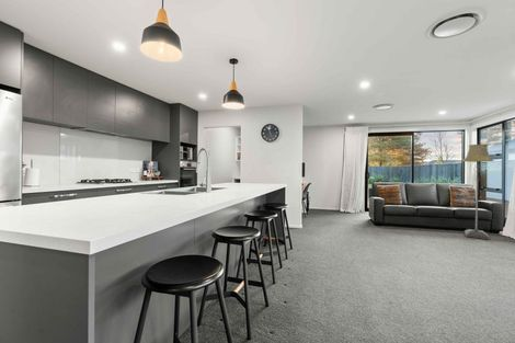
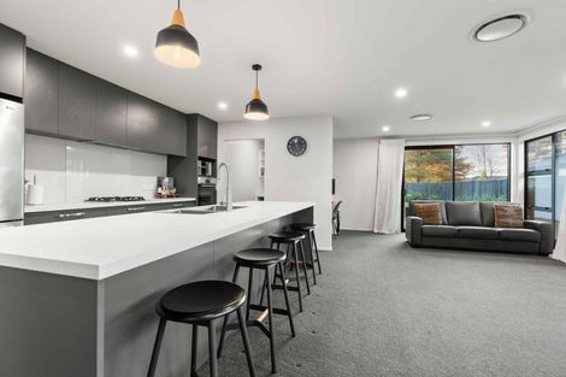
- floor lamp (477, 190)
